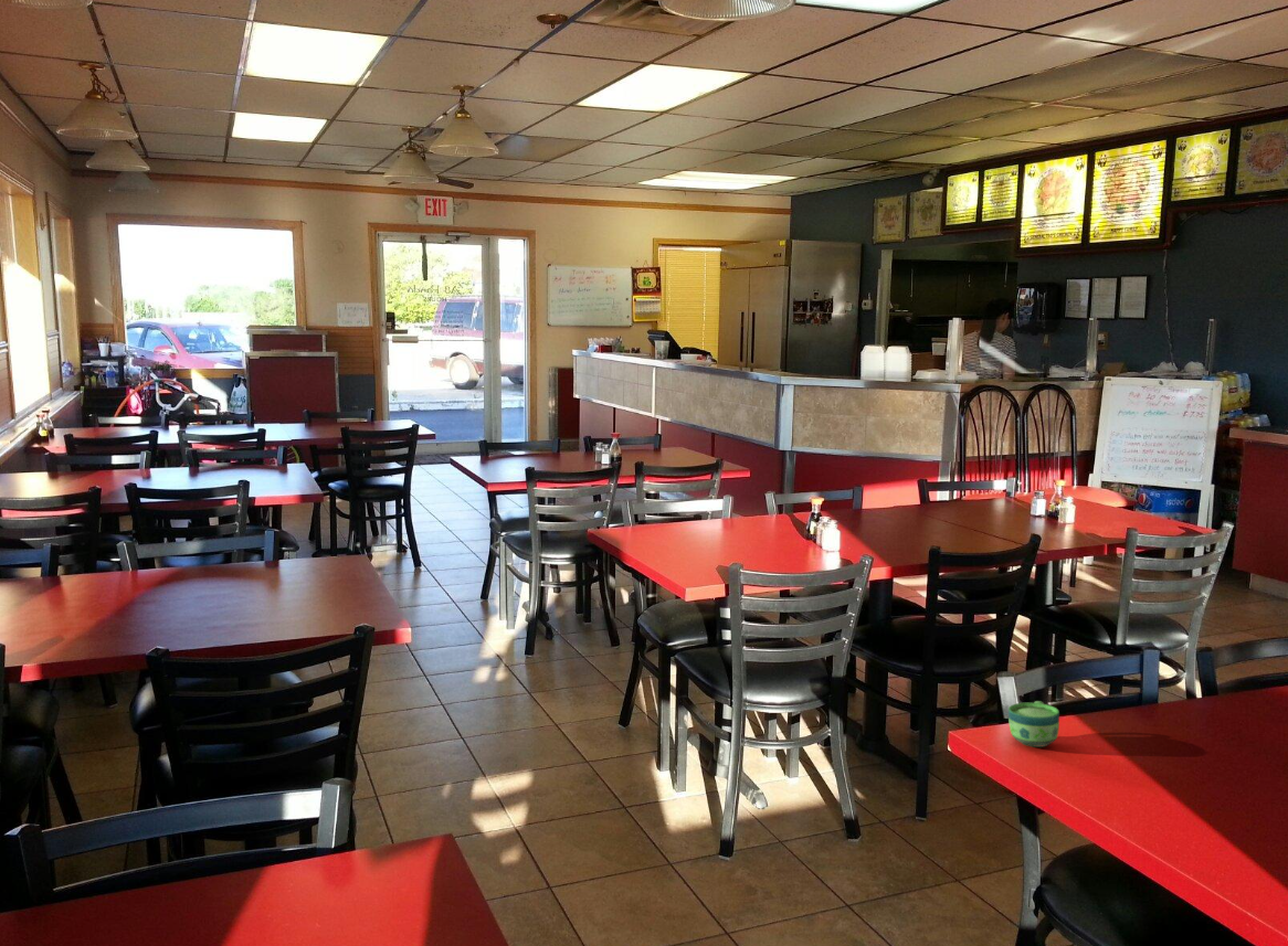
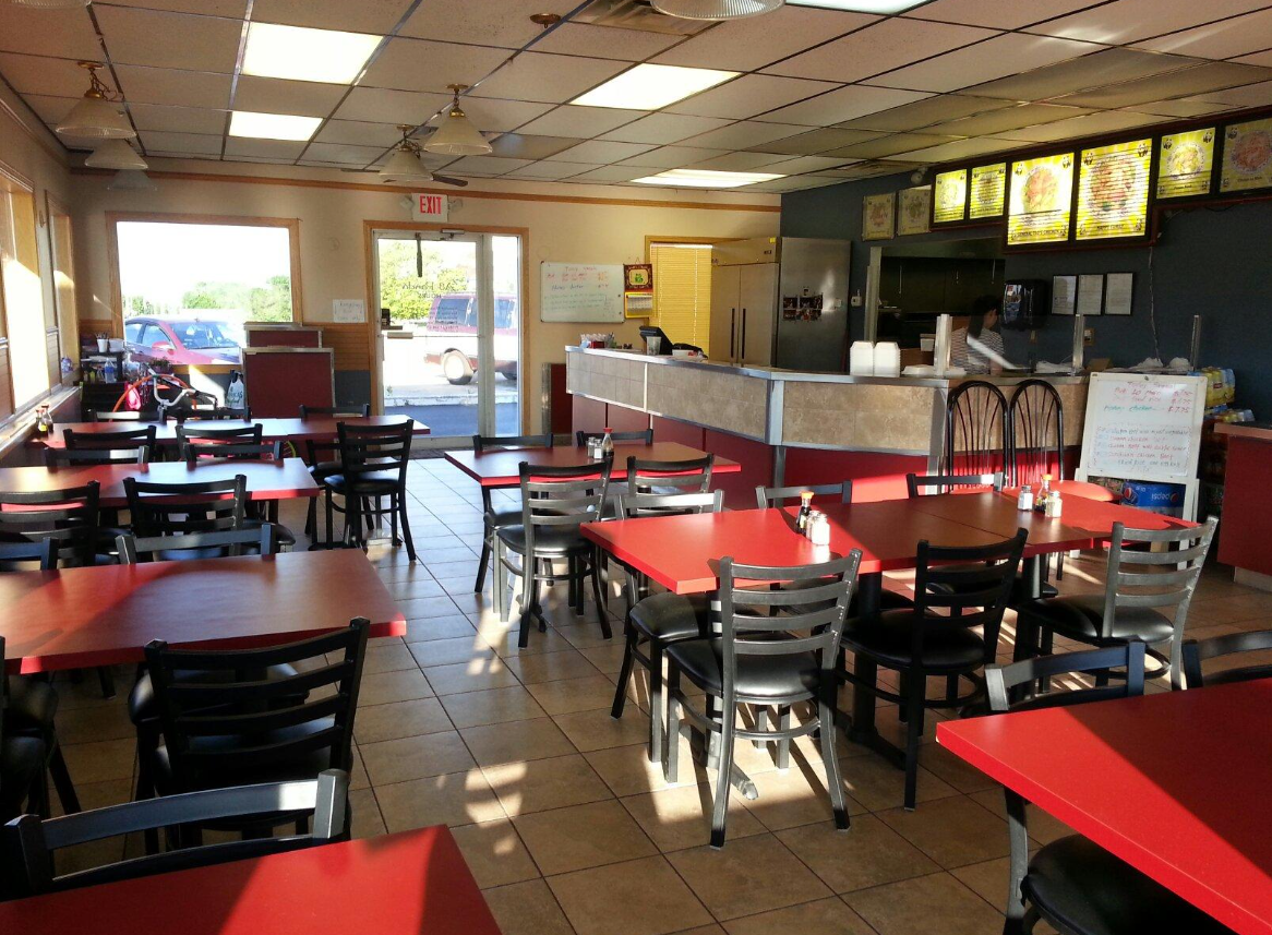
- cup (1032, 722)
